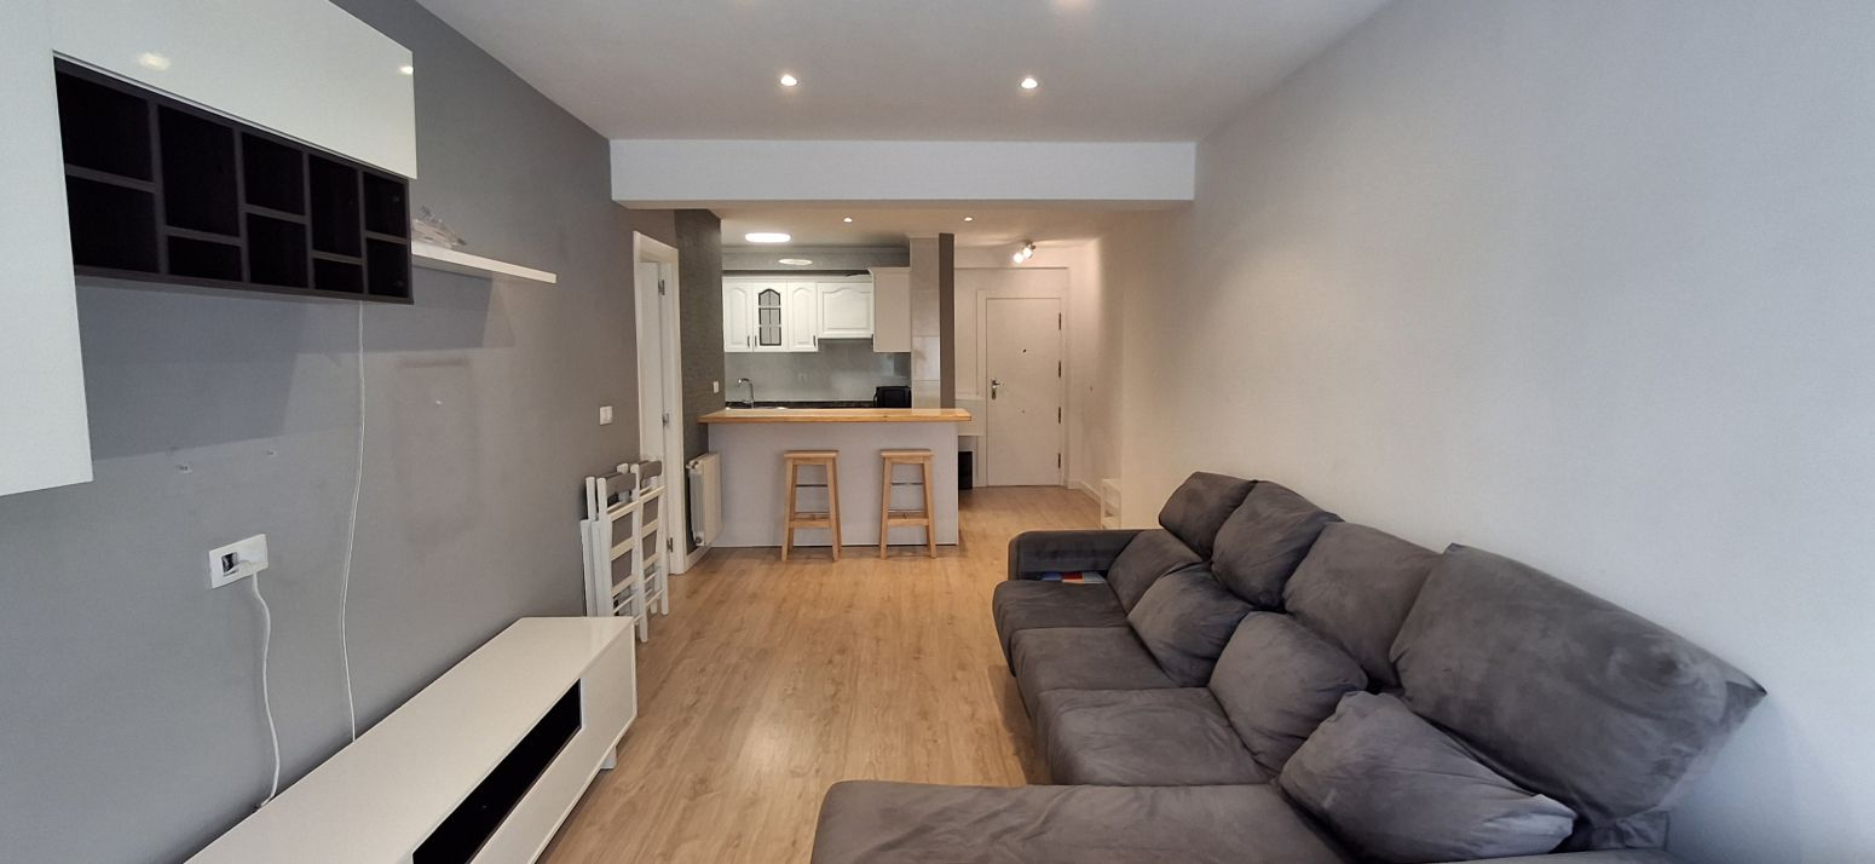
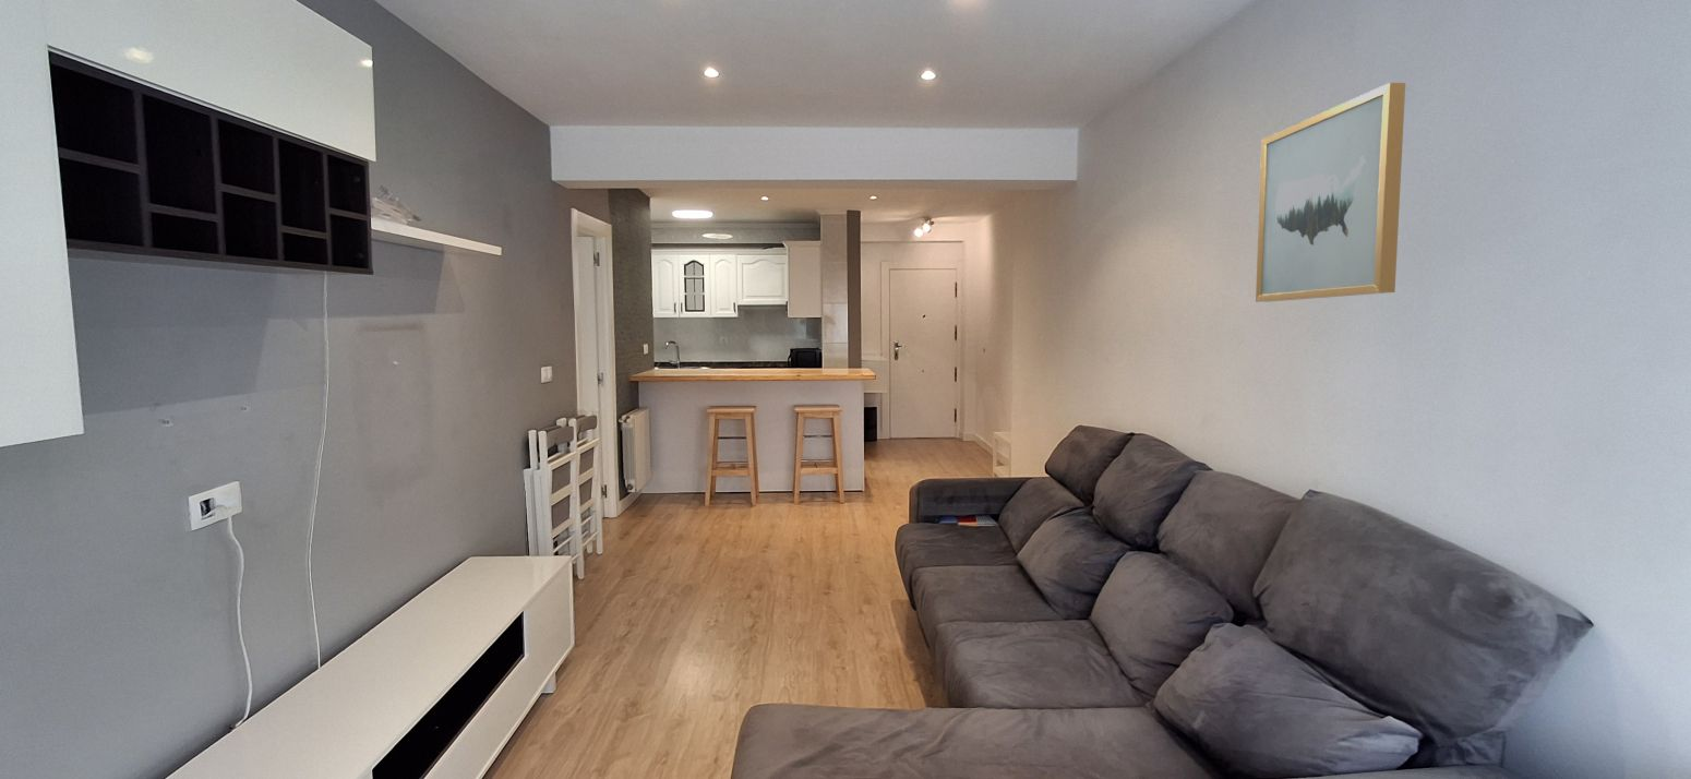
+ wall art (1320, 206)
